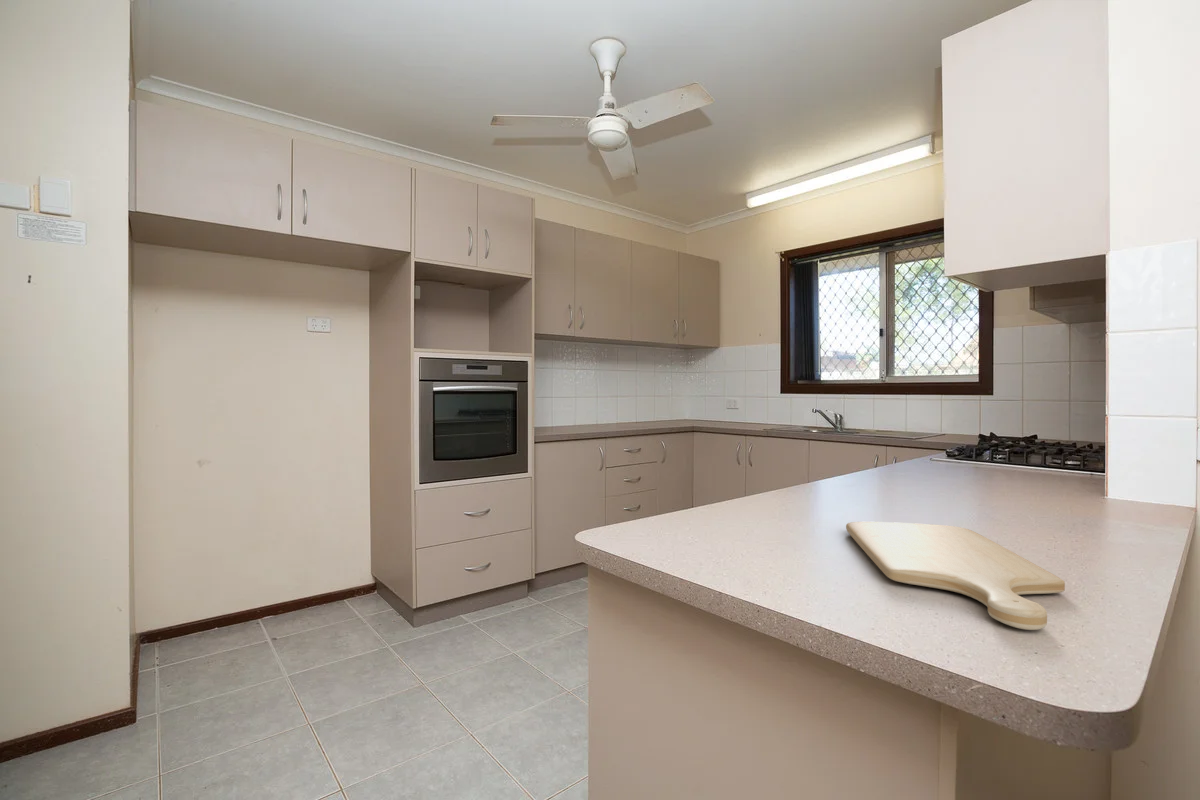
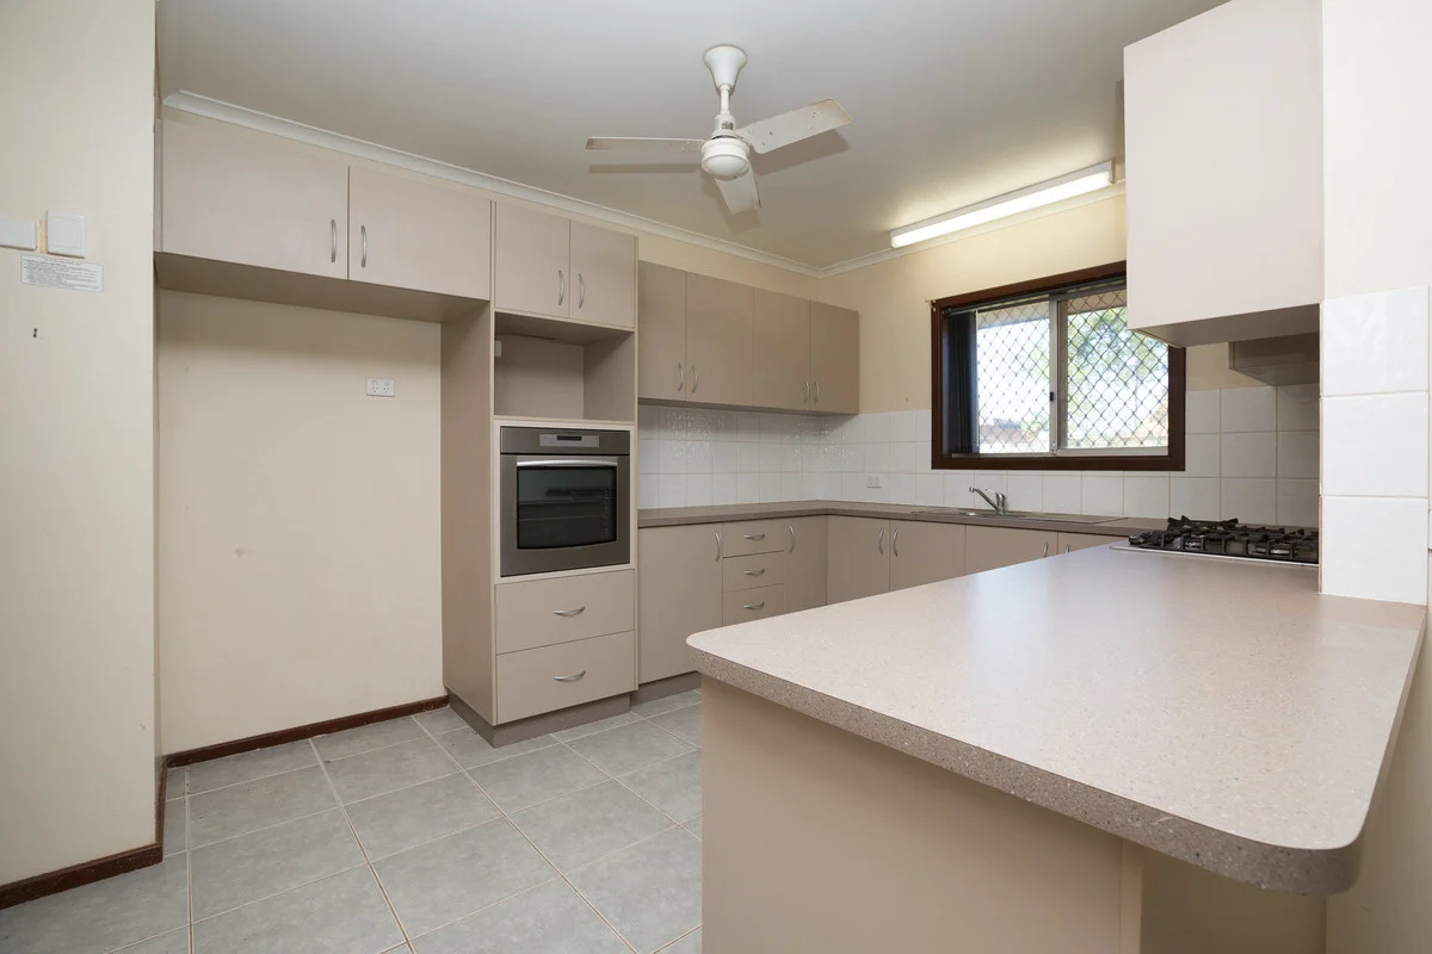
- chopping board (950, 562)
